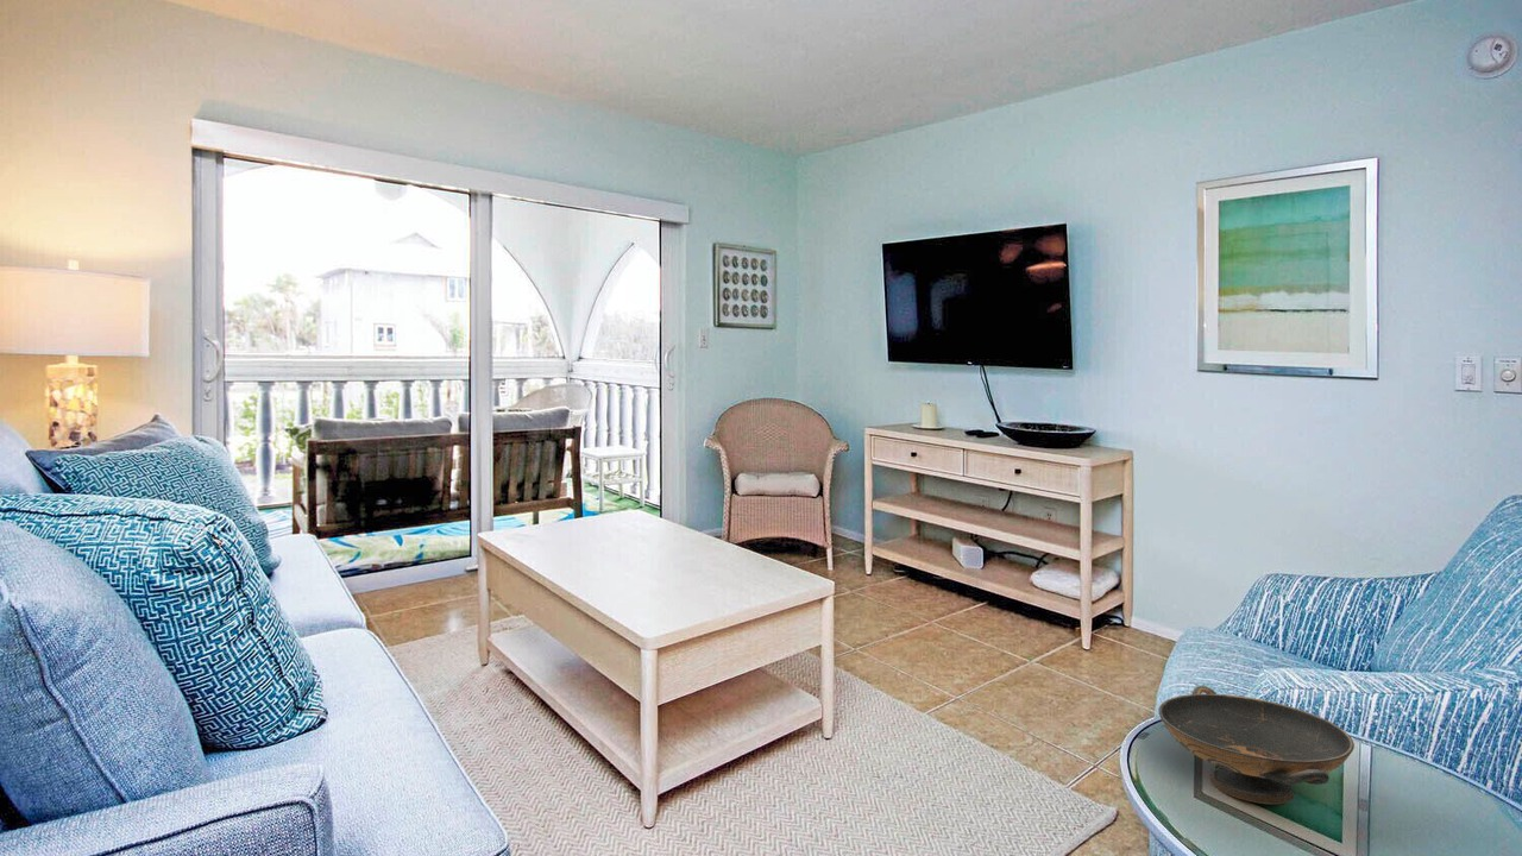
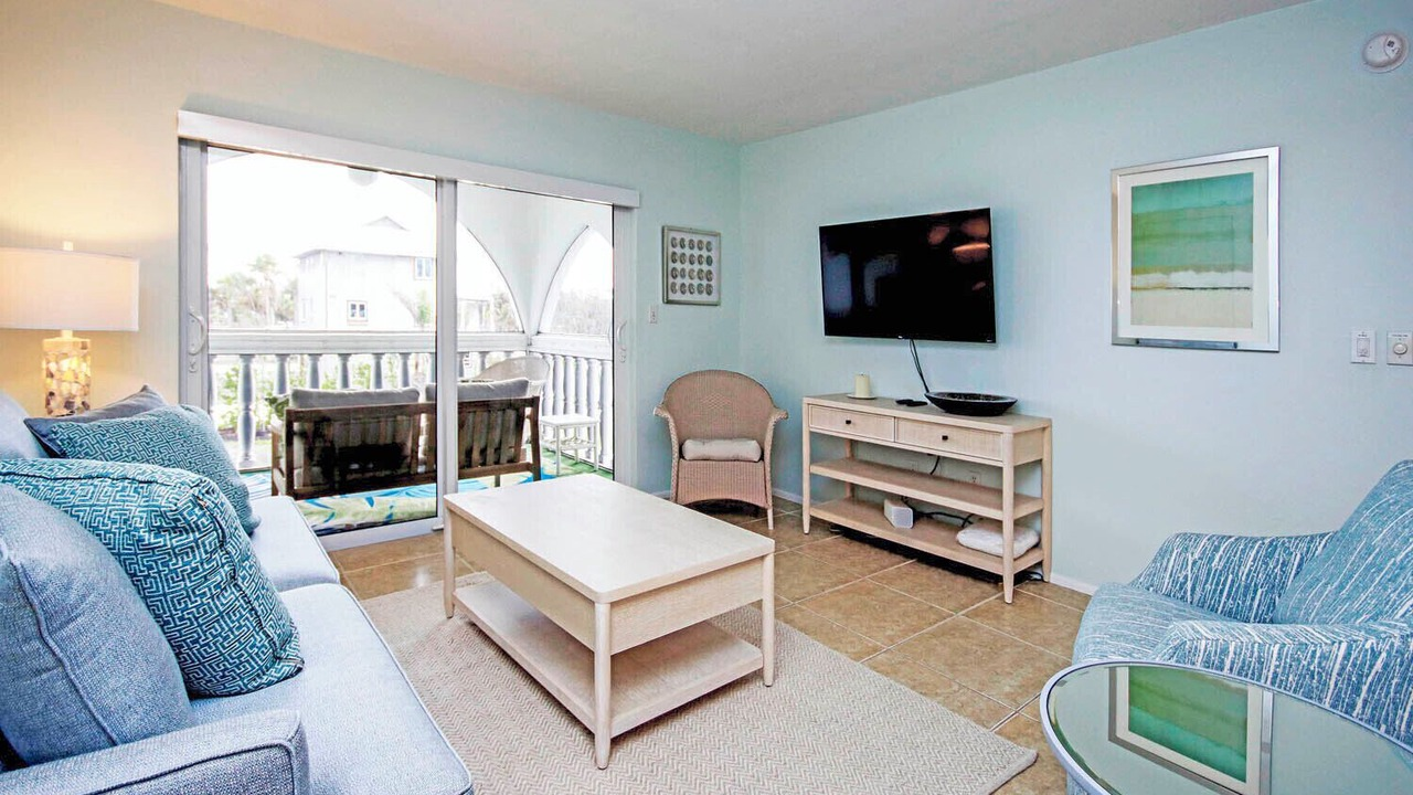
- decorative bowl (1250, 754)
